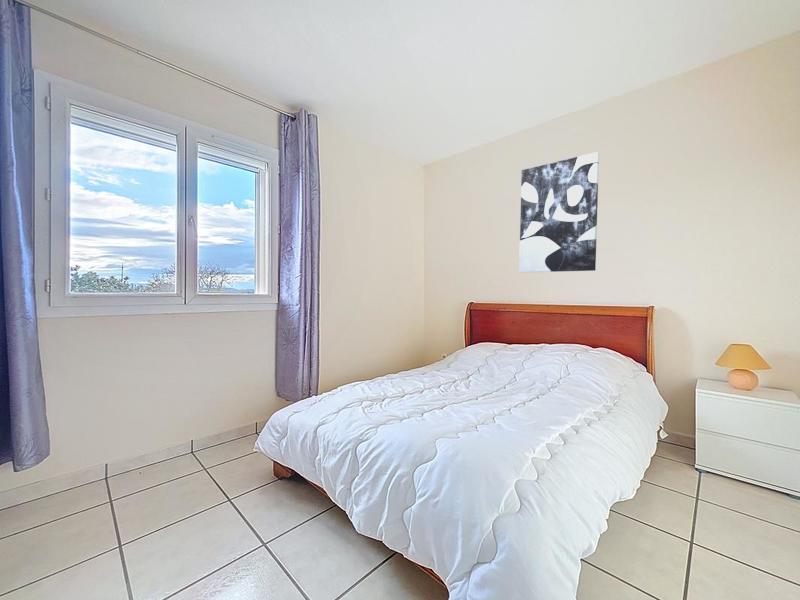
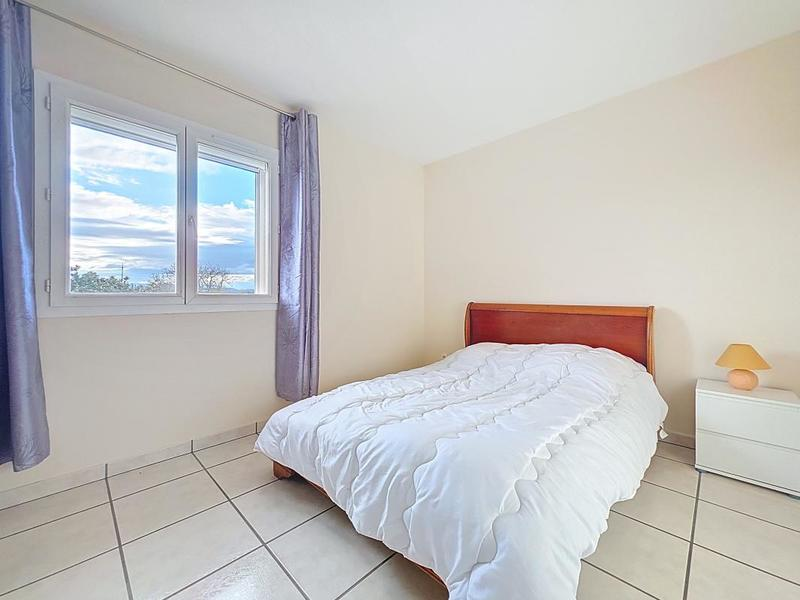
- wall art (556, 217)
